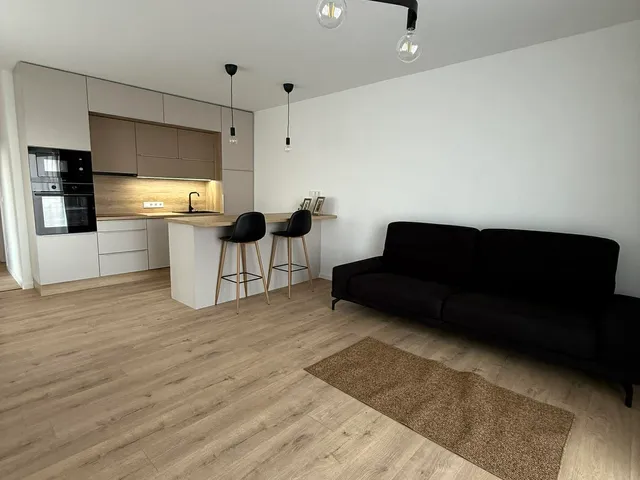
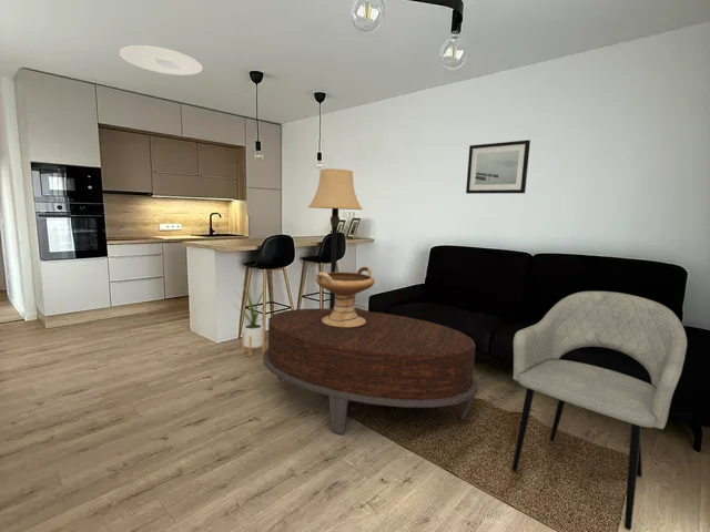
+ house plant (252, 317)
+ decorative bowl (344, 295)
+ armchair (595, 387)
+ coffee table (363, 364)
+ wall art (496, 167)
+ ceiling light (162, 58)
+ lamp (333, 257)
